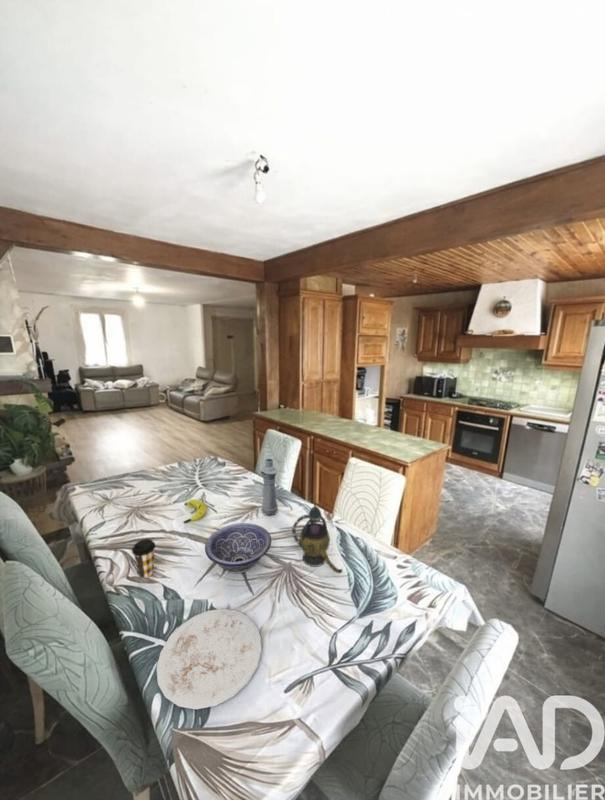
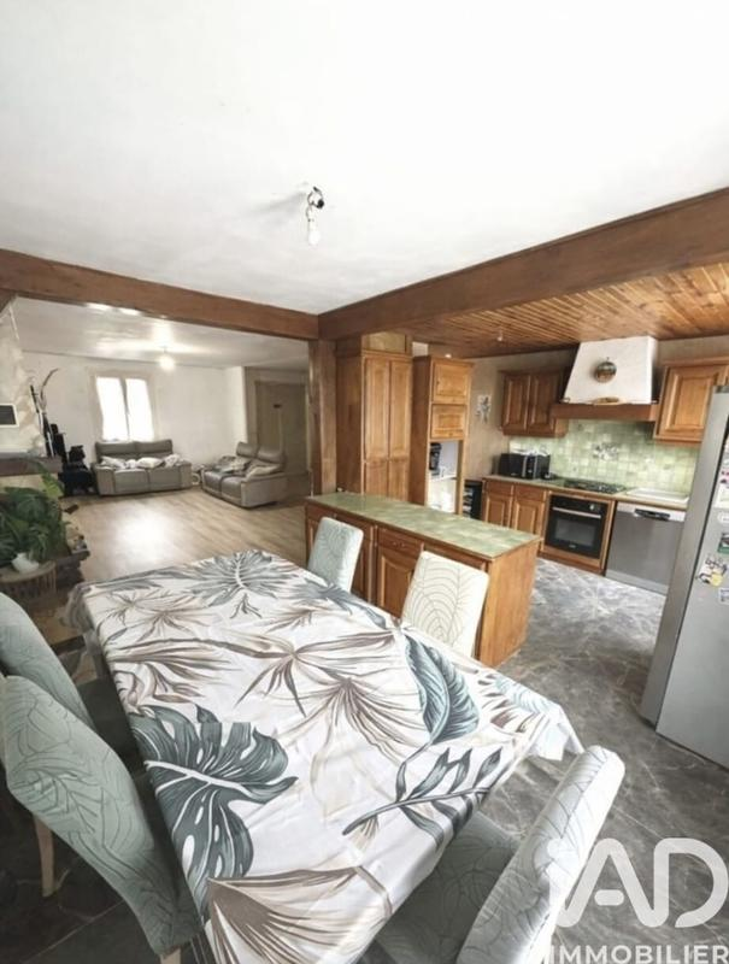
- banana (192, 506)
- bottle (269, 486)
- teapot (320, 537)
- decorative bowl (239, 552)
- coffee cup (145, 558)
- plate (211, 652)
